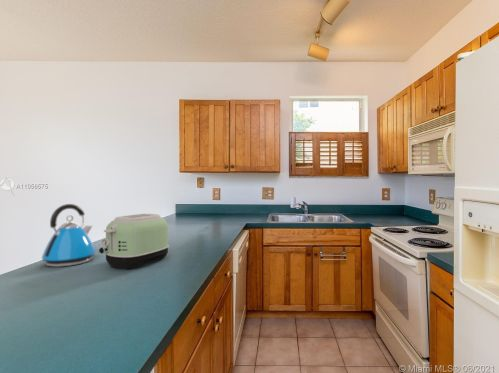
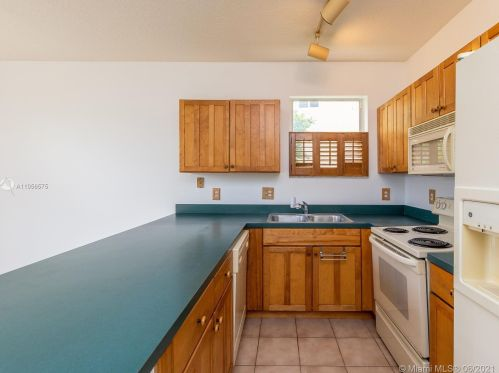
- toaster (136, 239)
- kettle (68, 232)
